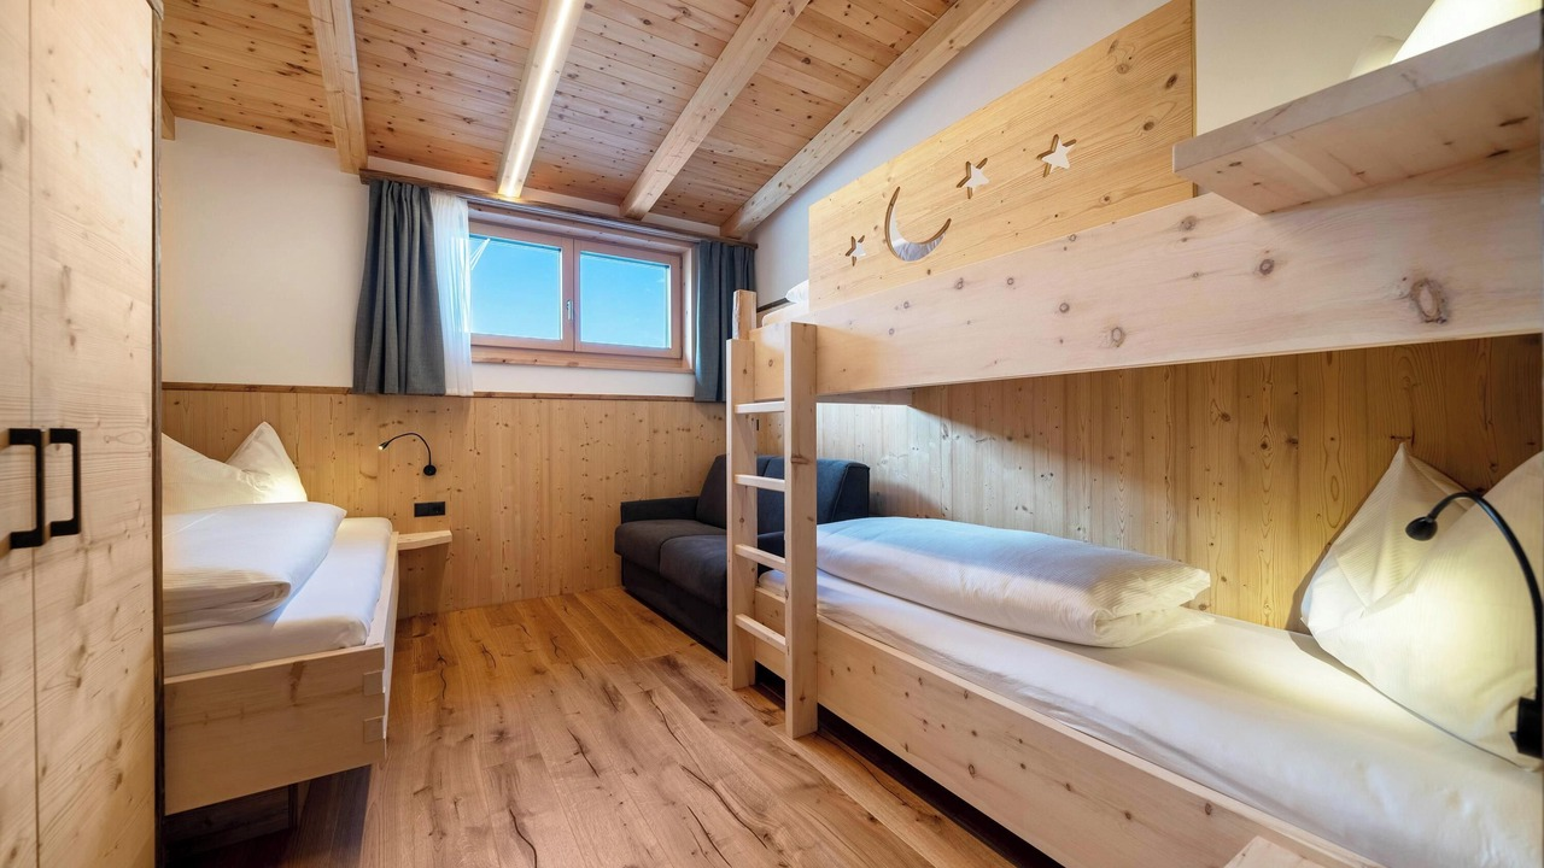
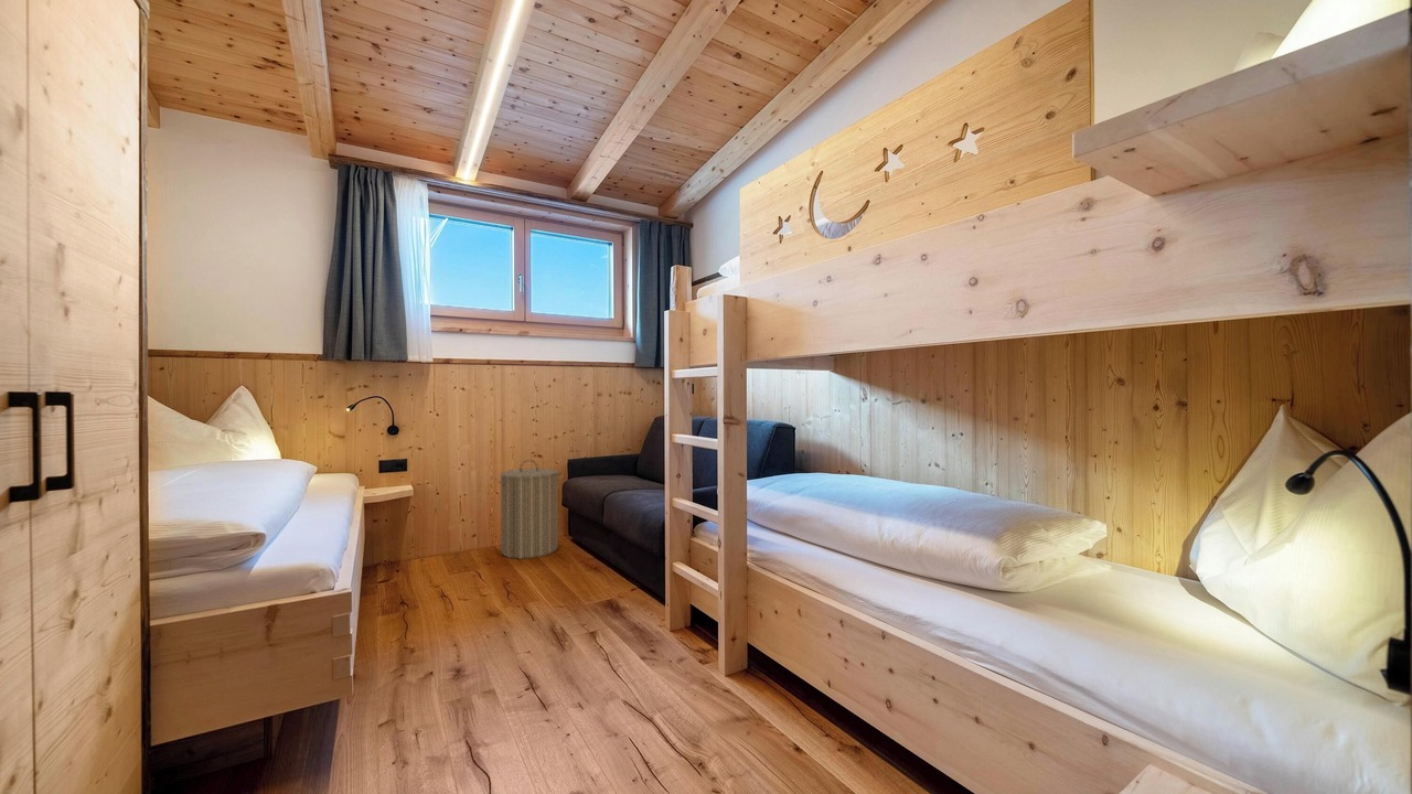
+ laundry hamper (530, 504)
